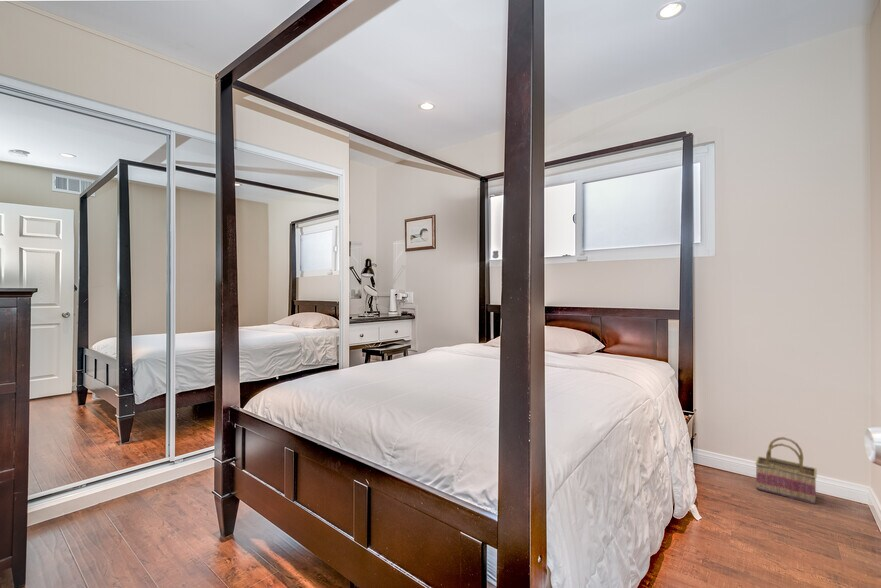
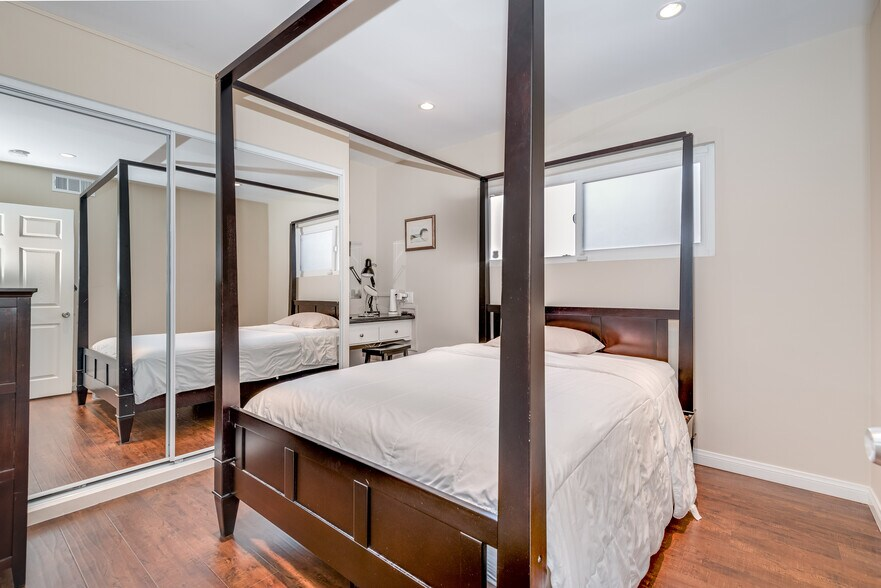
- basket (785, 466)
